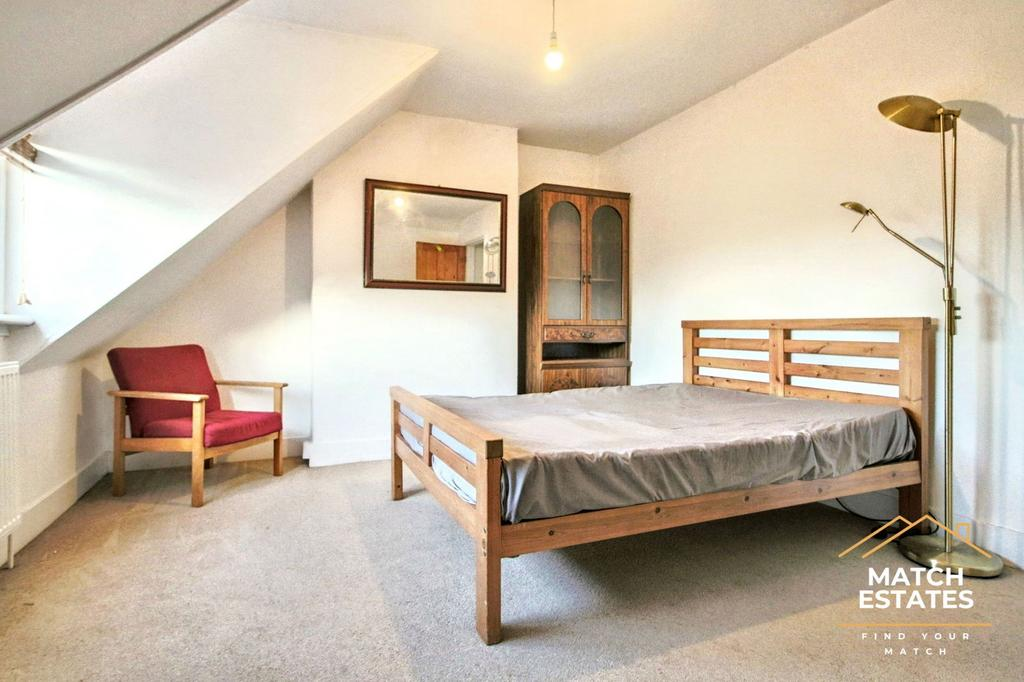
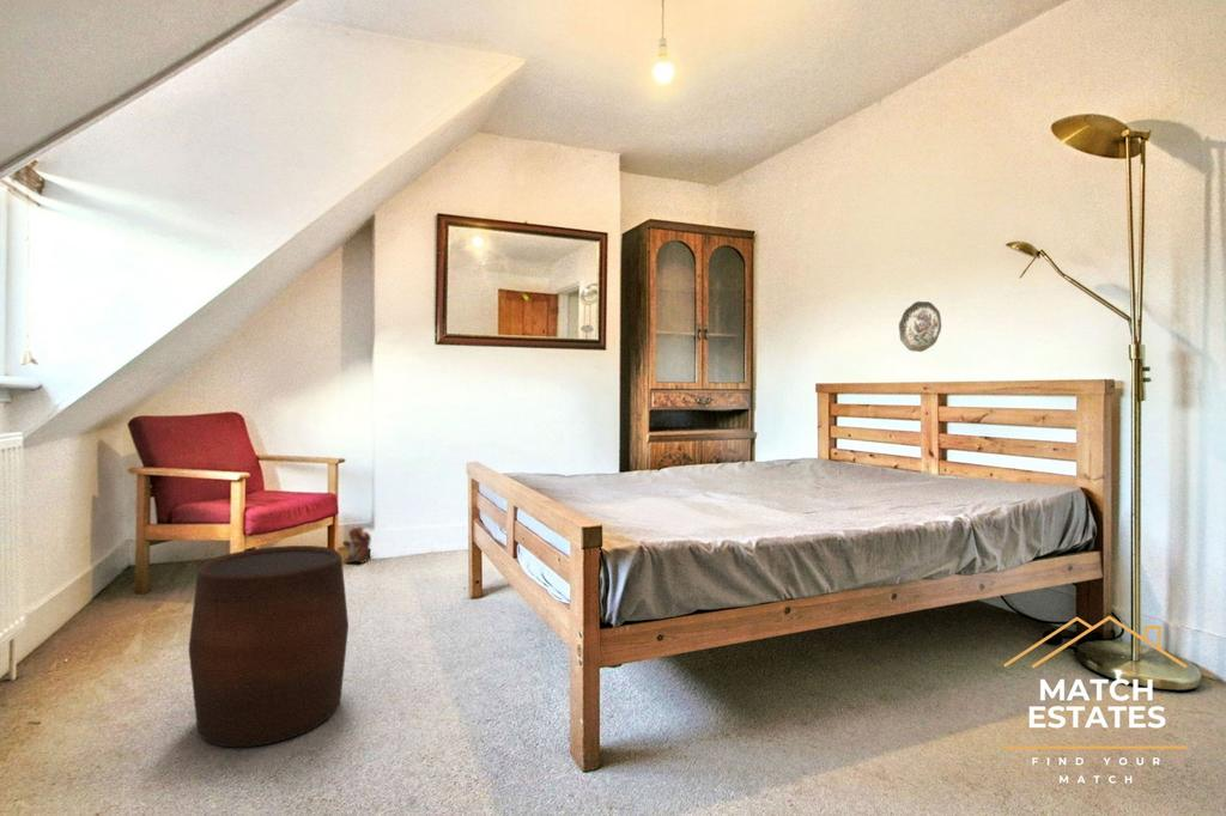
+ plush toy (356, 543)
+ decorative plate (921, 327)
+ stool (272, 637)
